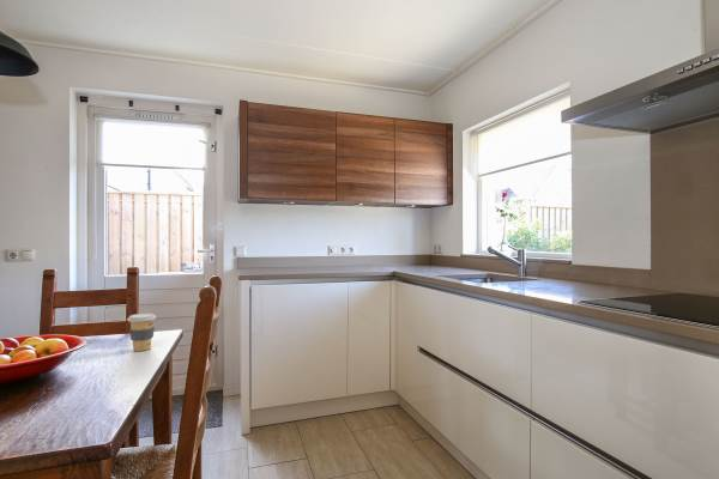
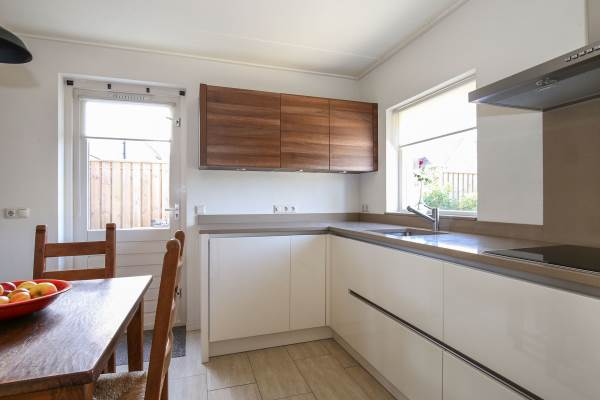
- coffee cup (141, 332)
